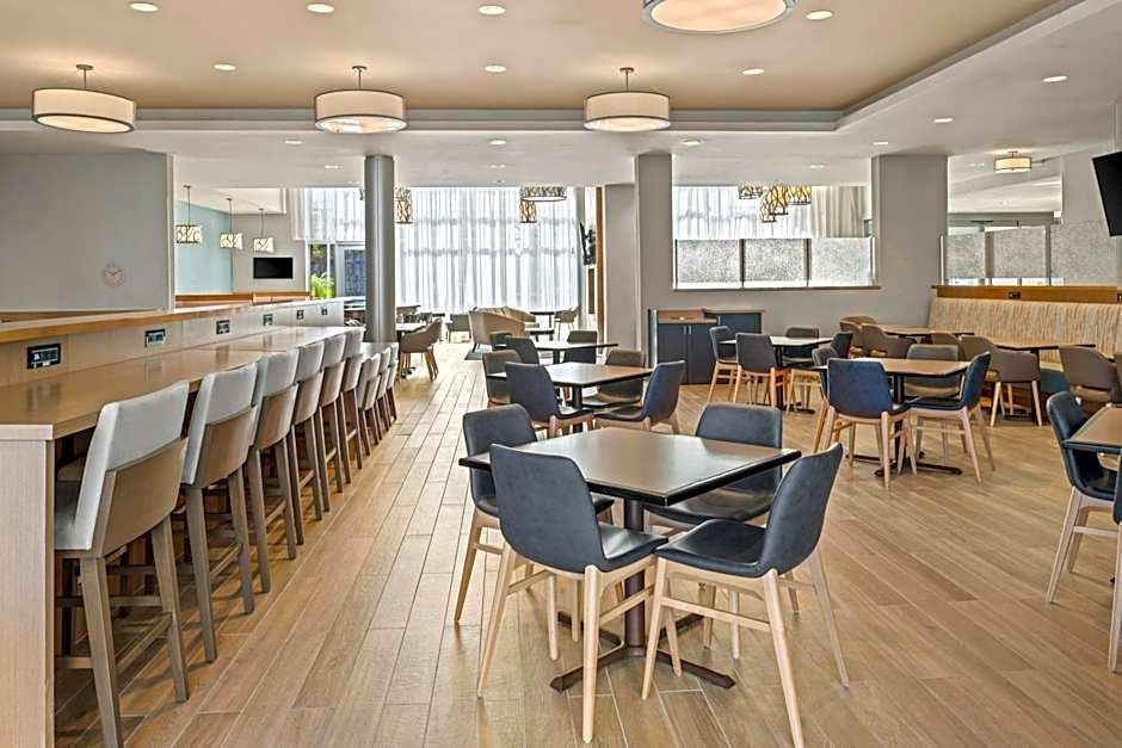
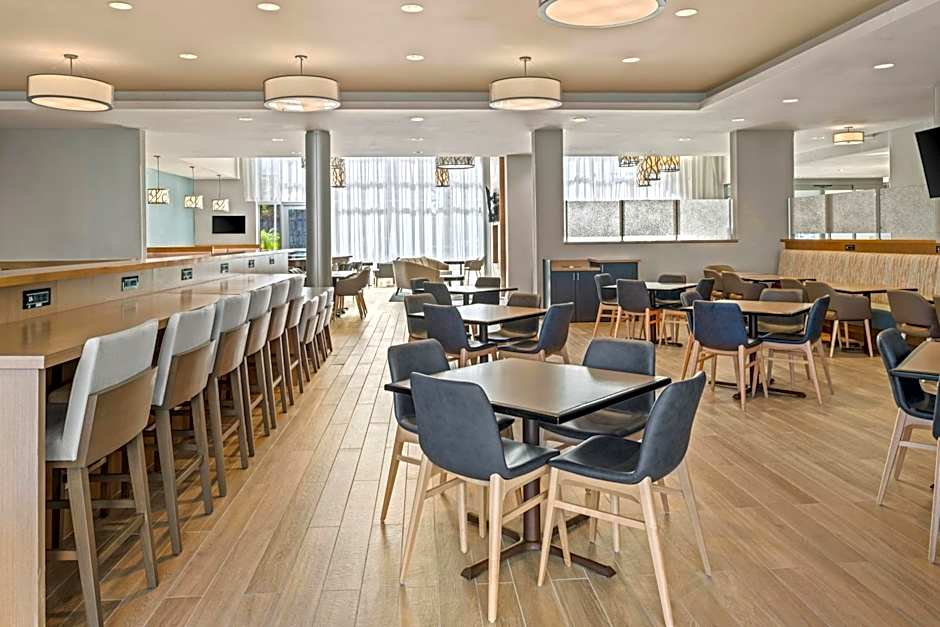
- wall clock (112, 274)
